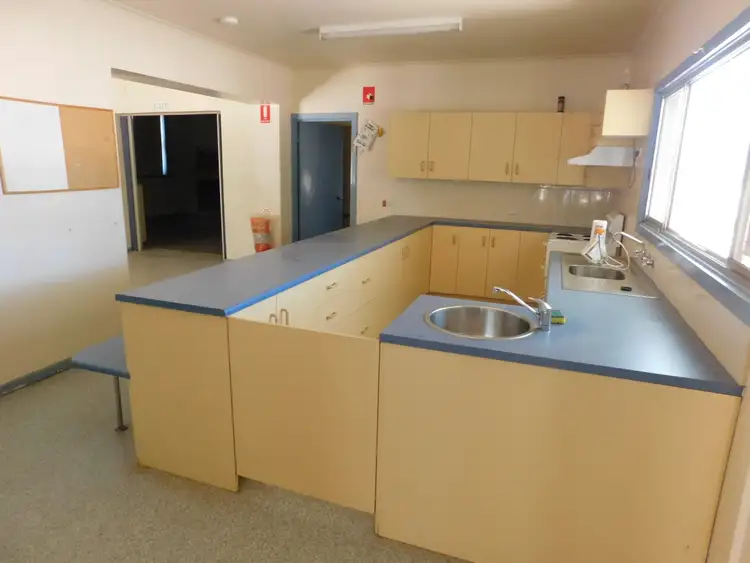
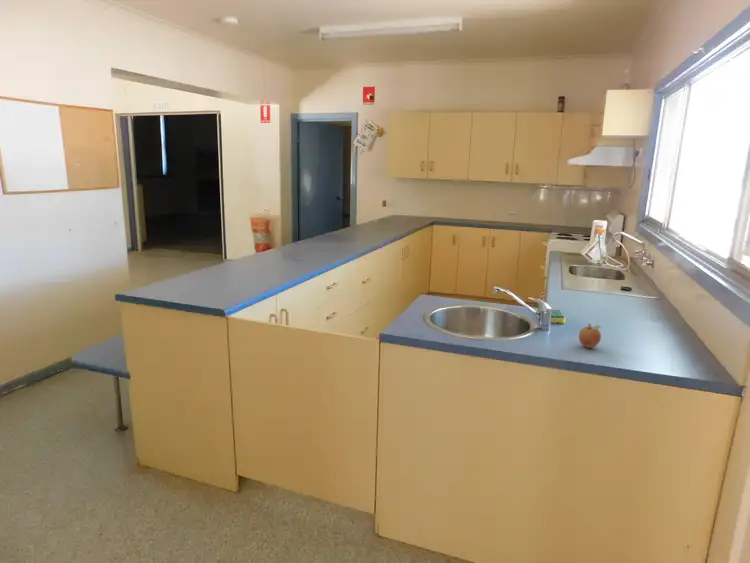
+ fruit (590, 335)
